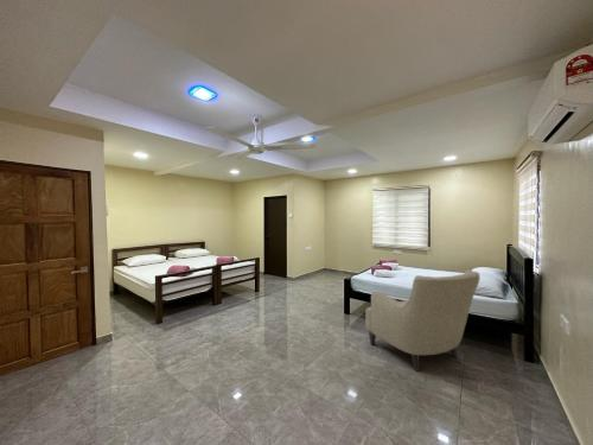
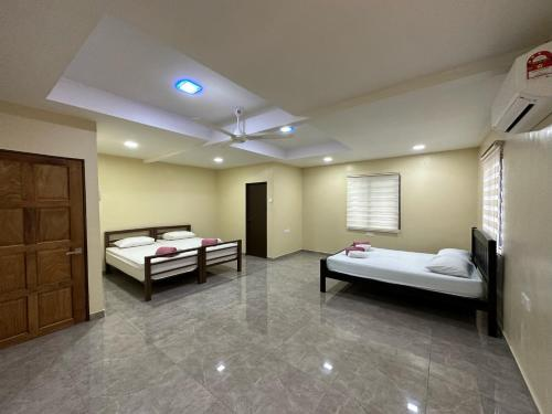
- chair (421, 311)
